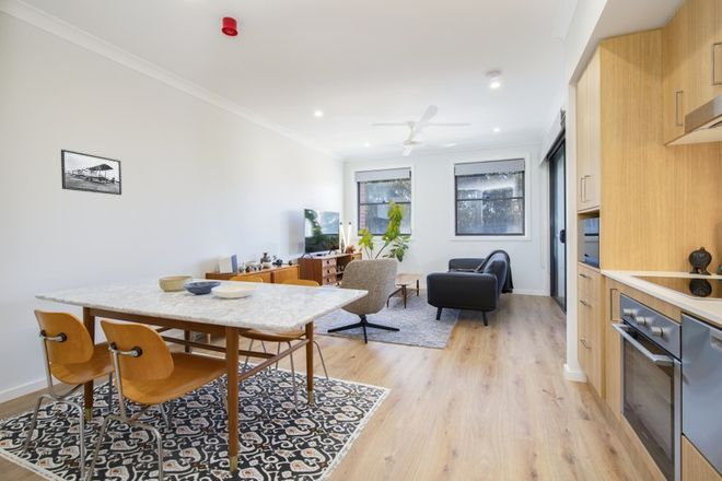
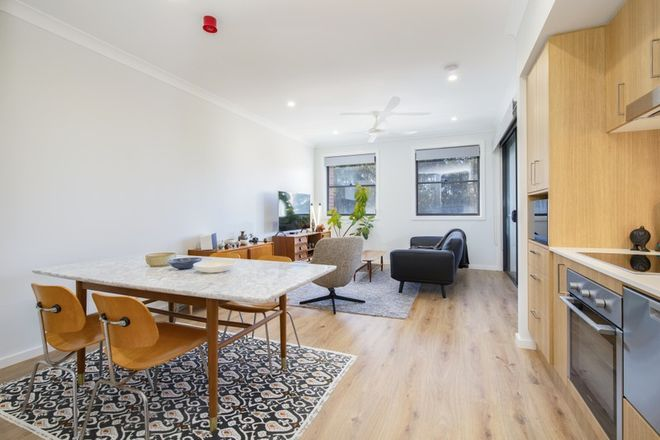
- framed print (93, 174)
